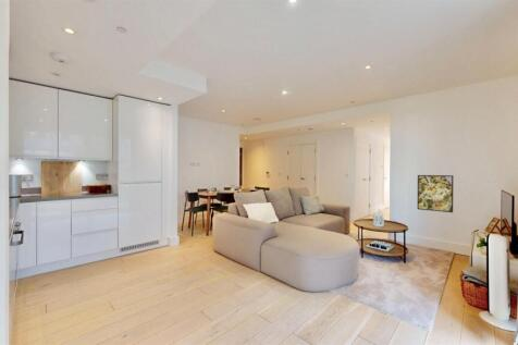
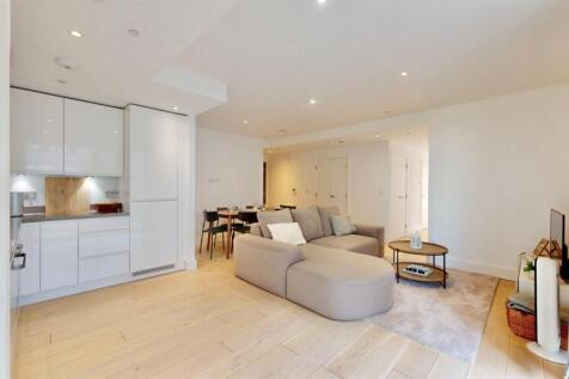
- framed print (434, 193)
